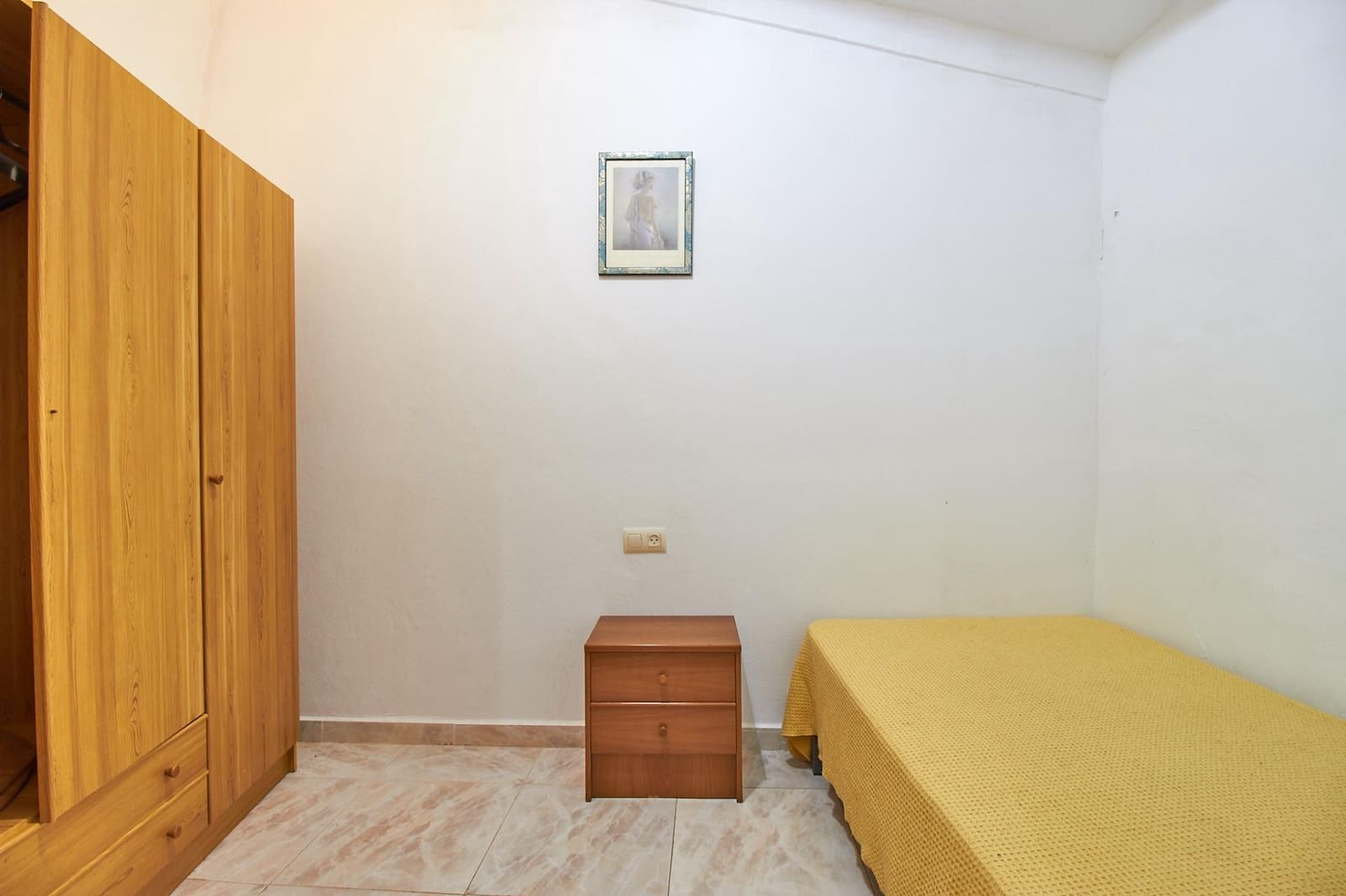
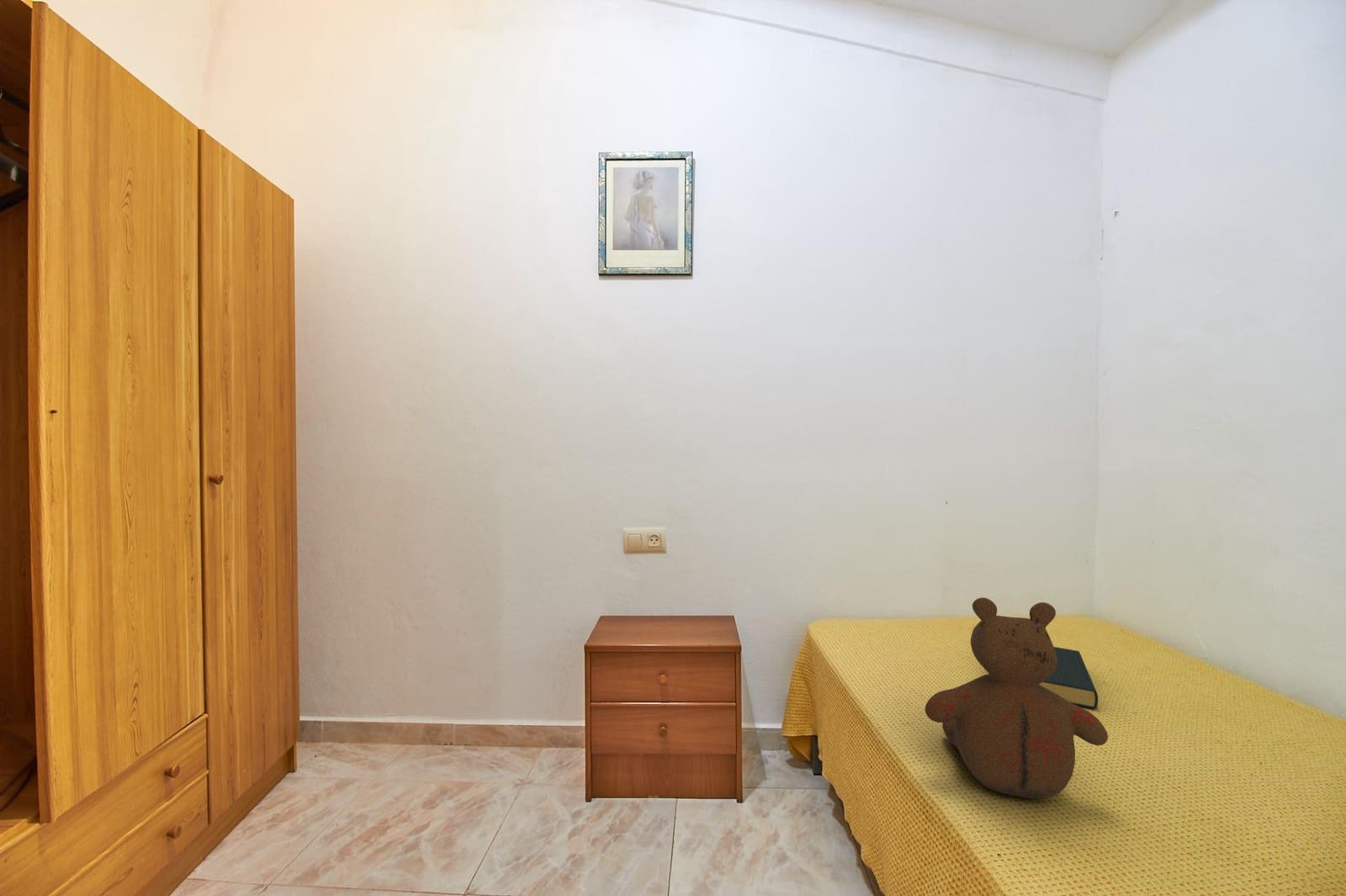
+ hardback book (1047, 679)
+ teddy bear (1004, 682)
